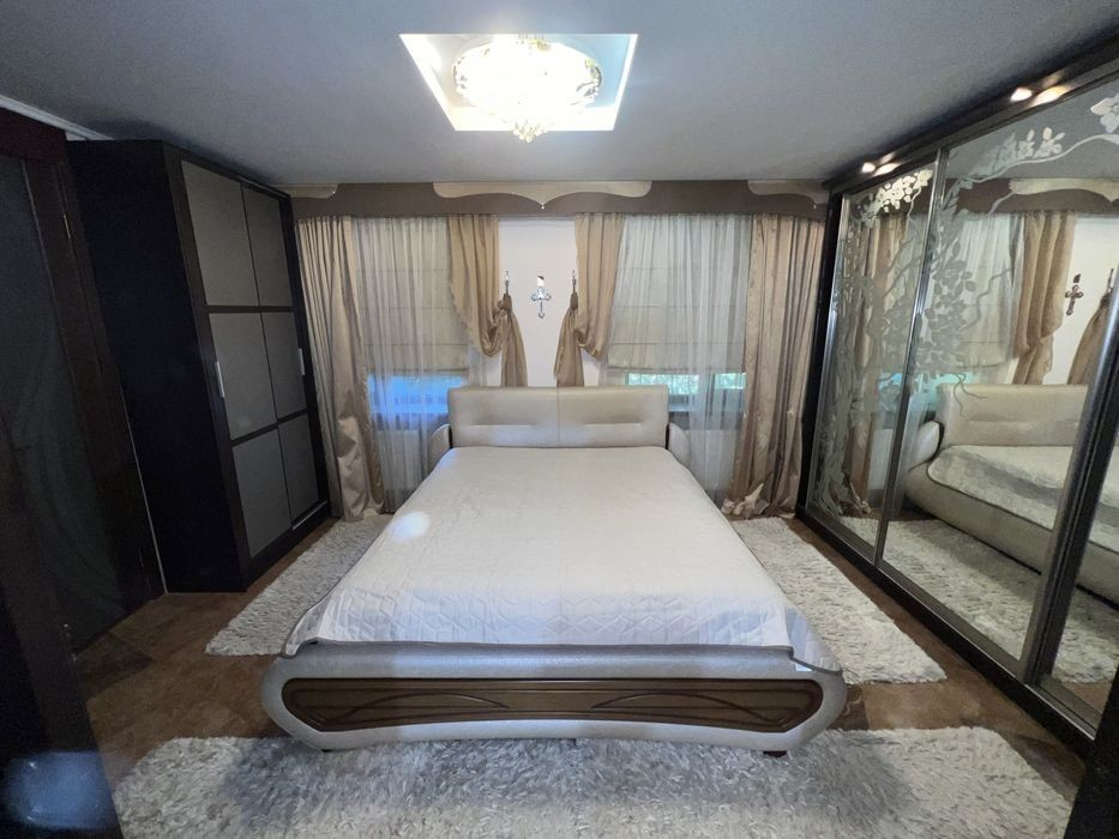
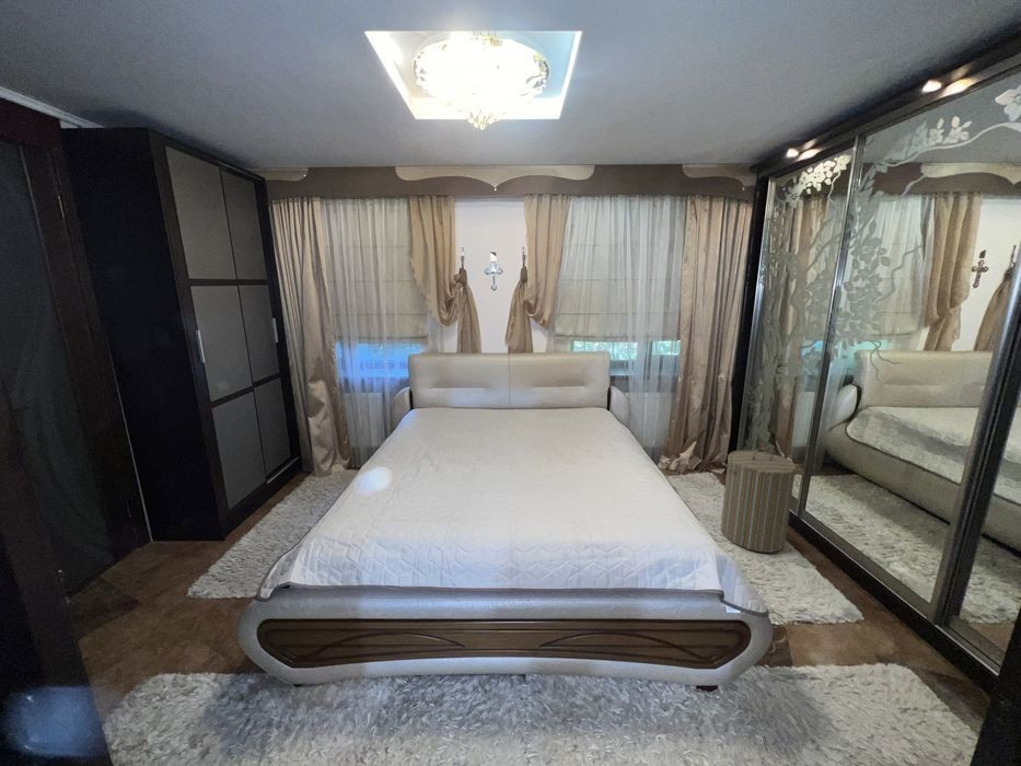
+ laundry hamper (756, 492)
